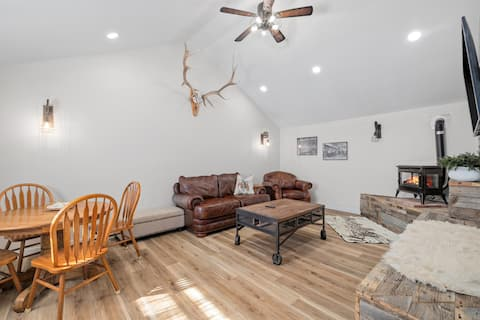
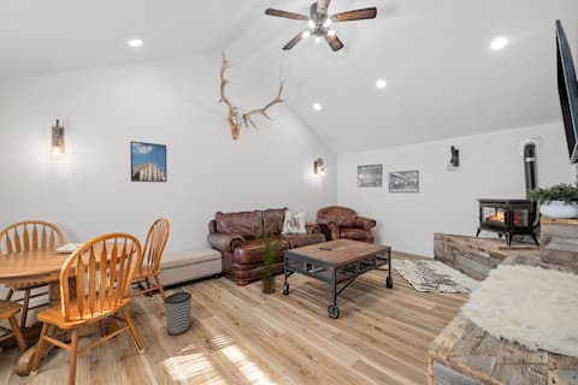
+ house plant (264, 256)
+ wastebasket (178, 313)
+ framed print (149, 162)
